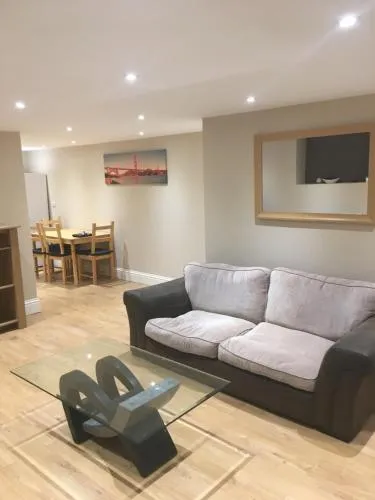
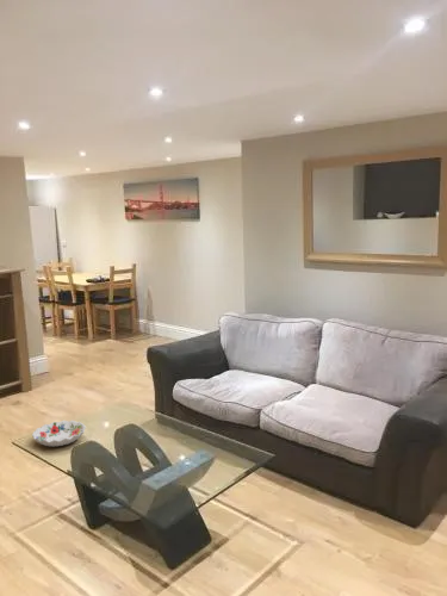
+ decorative bowl (60, 435)
